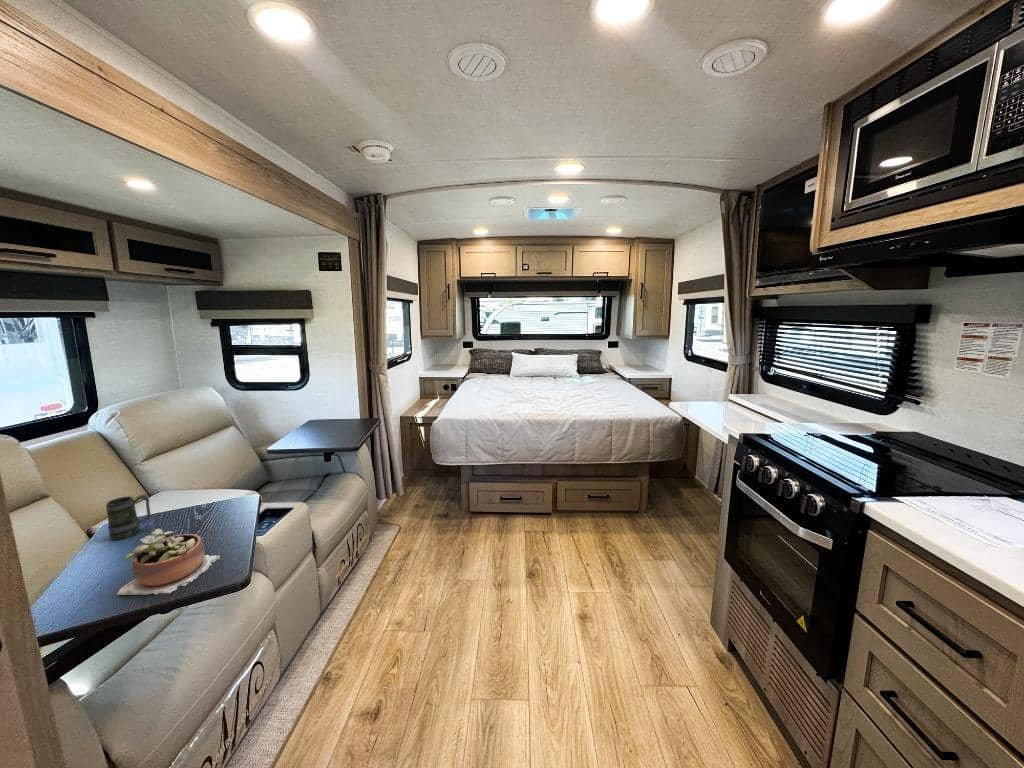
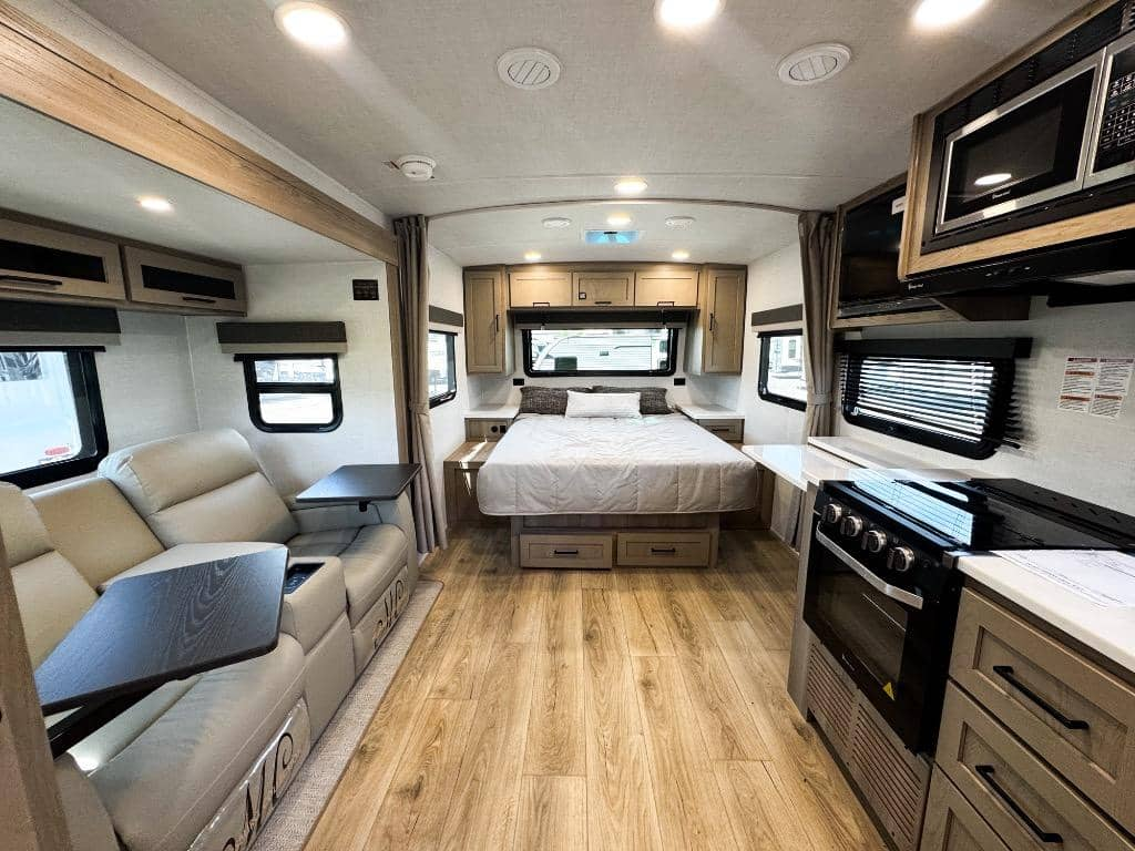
- mug (129, 515)
- succulent plant (169, 552)
